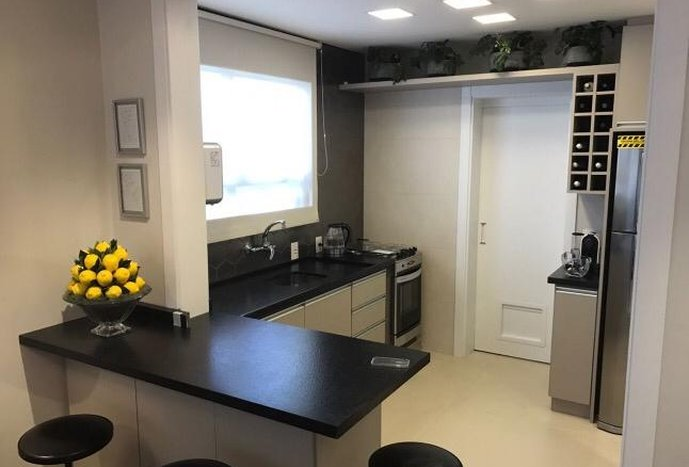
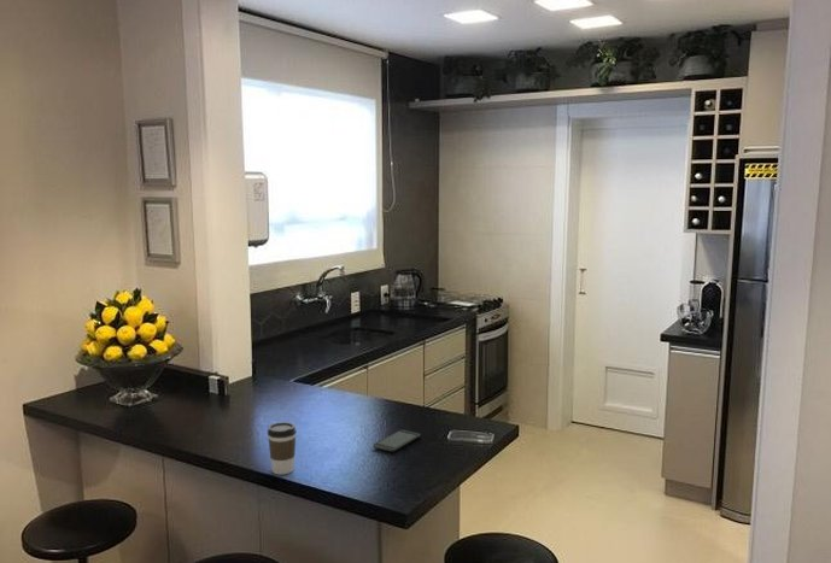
+ smartphone (397, 440)
+ coffee cup (282, 448)
